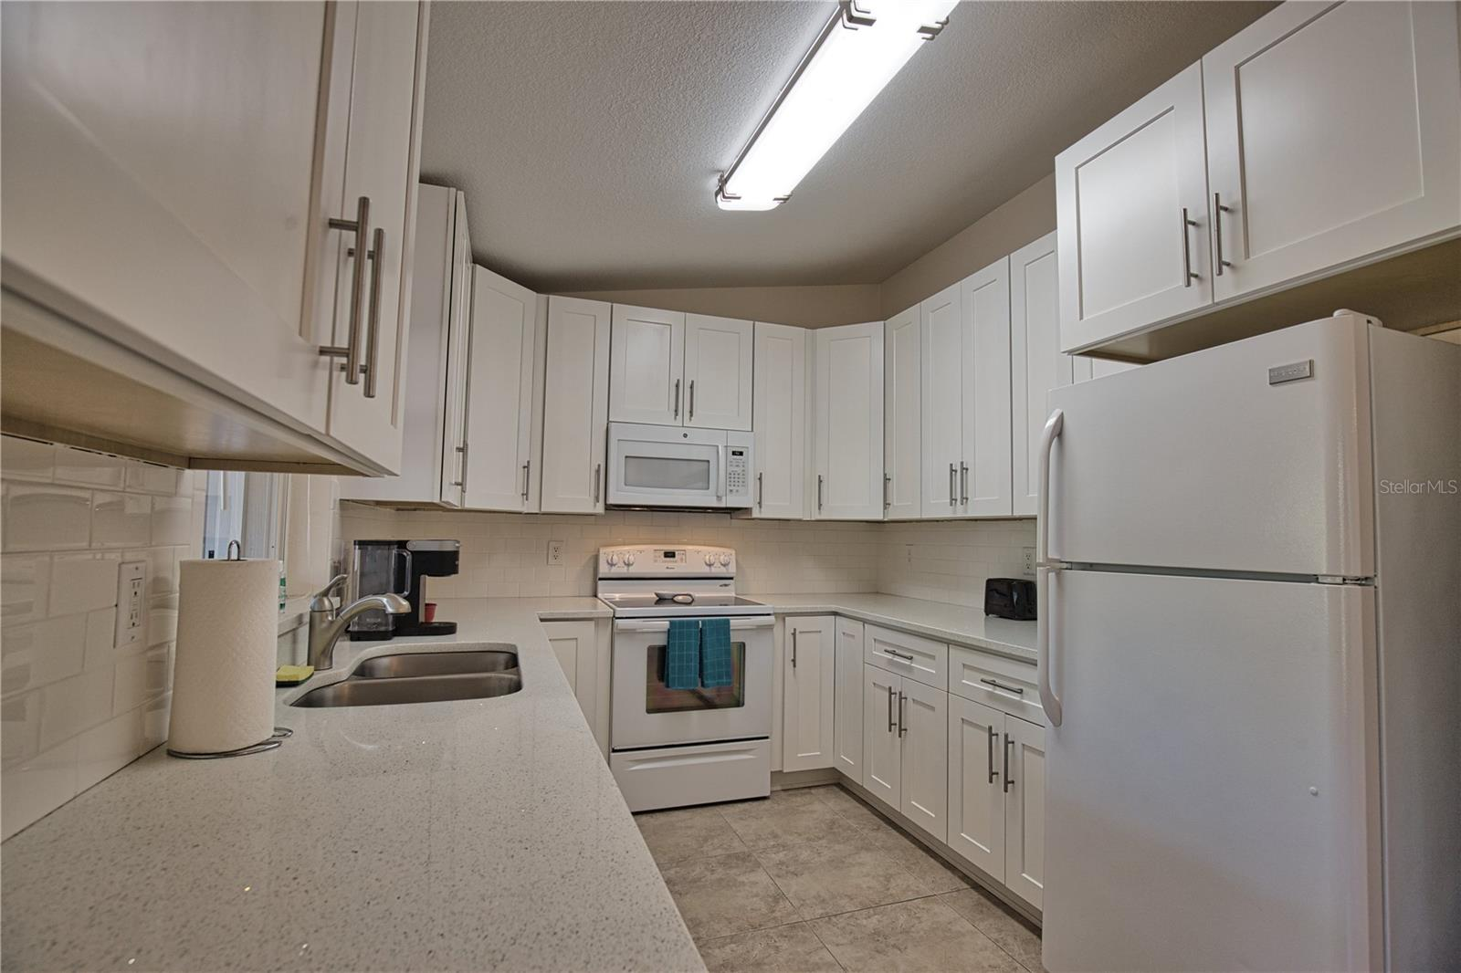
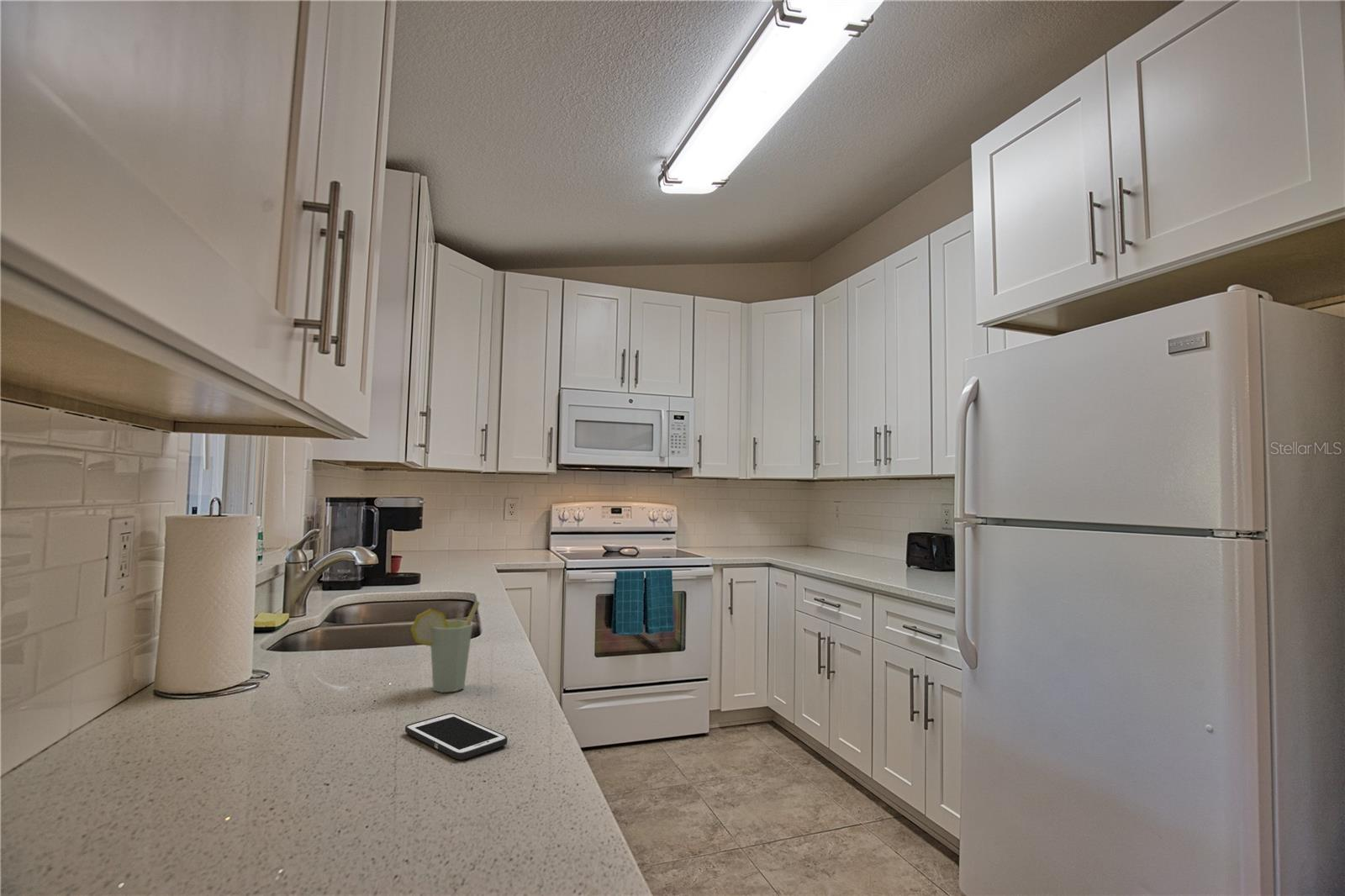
+ cell phone (455, 735)
+ cup (445, 646)
